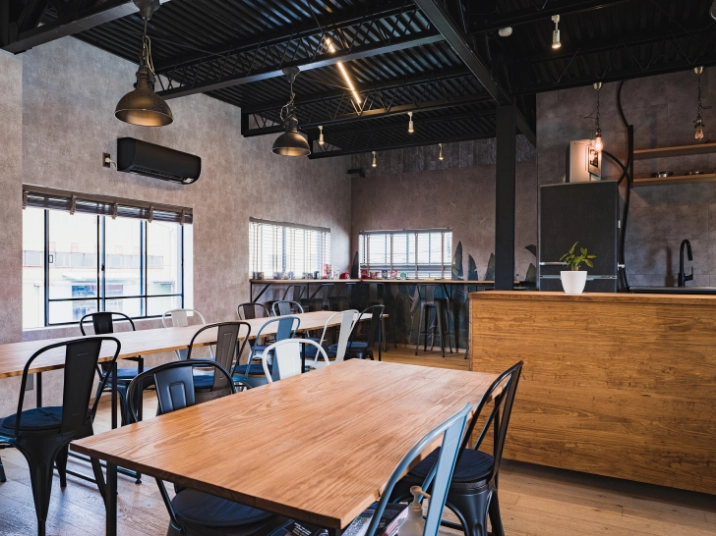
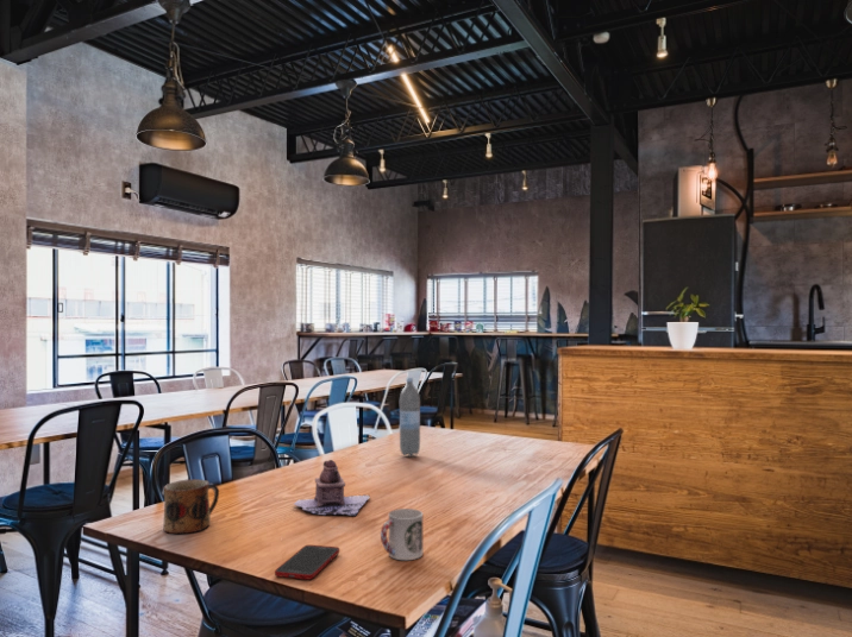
+ cell phone (308, 561)
+ teapot (330, 483)
+ mug (189, 504)
+ water bottle (409, 416)
+ cup (400, 535)
